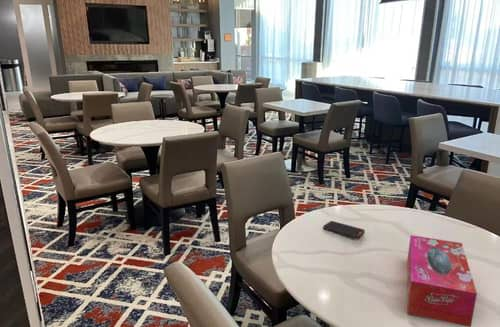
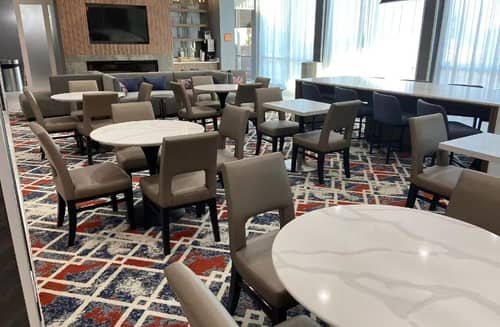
- tissue box (436, 275)
- smartphone (343, 229)
